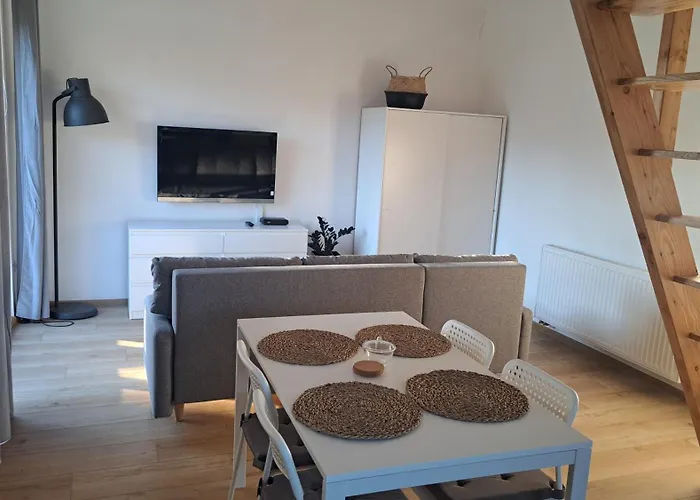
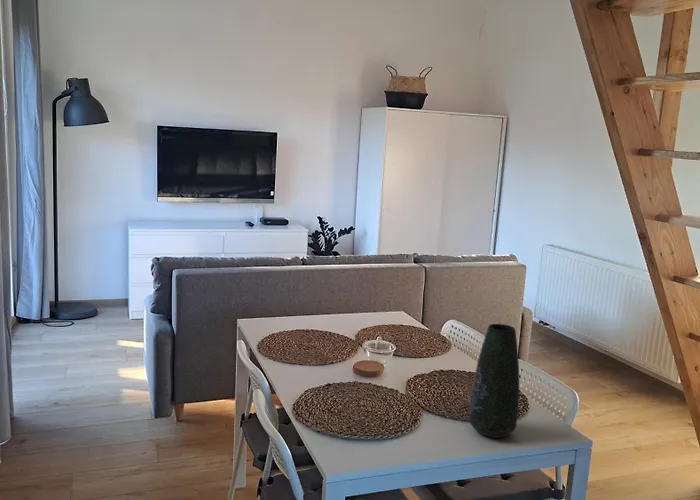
+ vase (496, 379)
